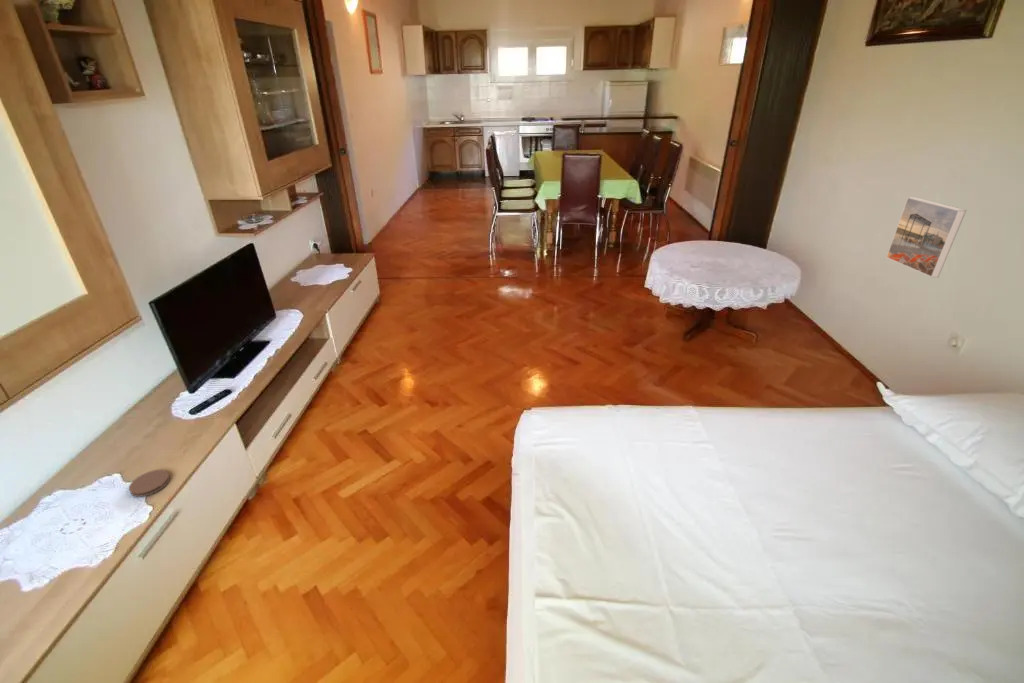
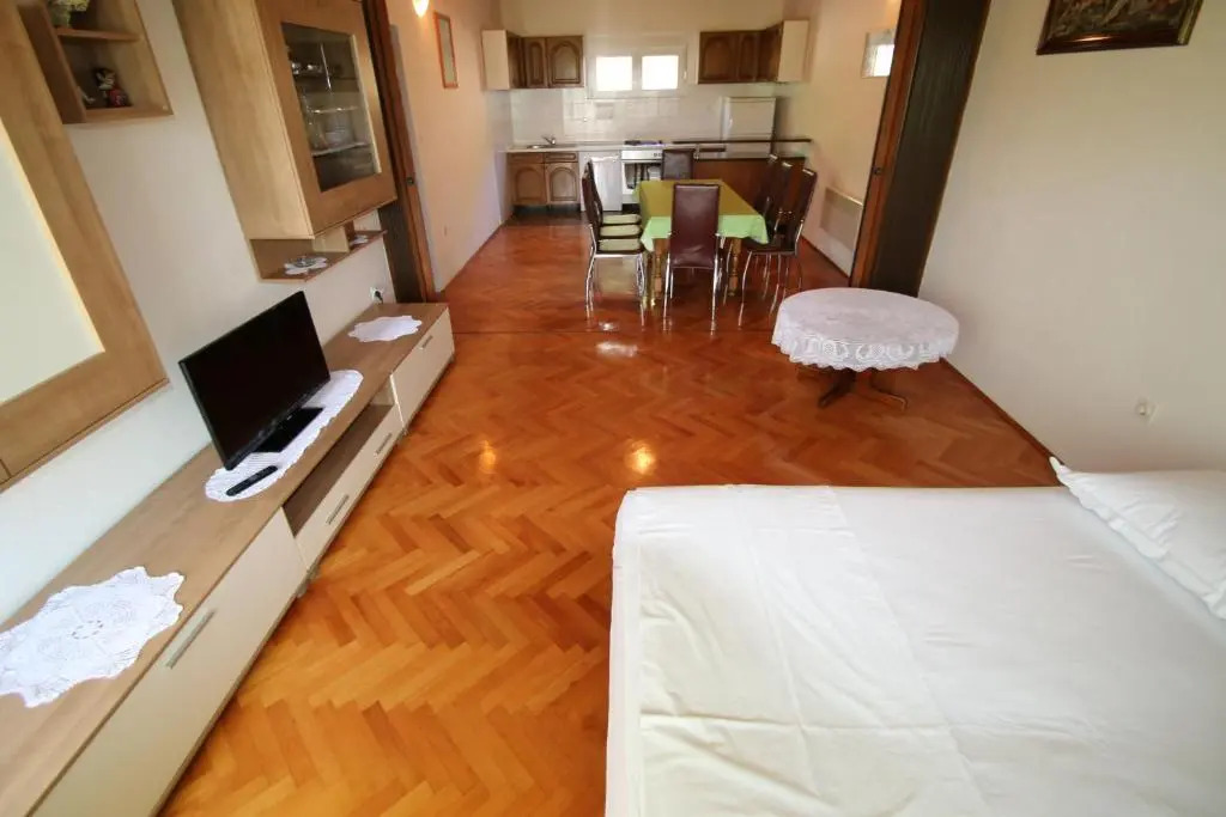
- coaster (149, 482)
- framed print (922, 236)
